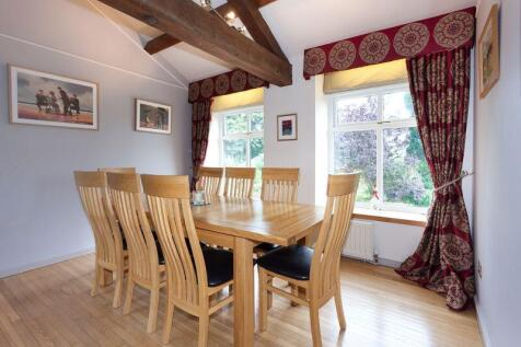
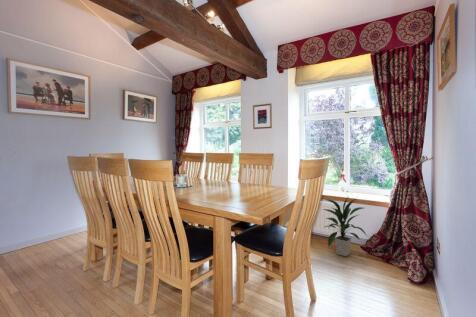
+ indoor plant (341, 224)
